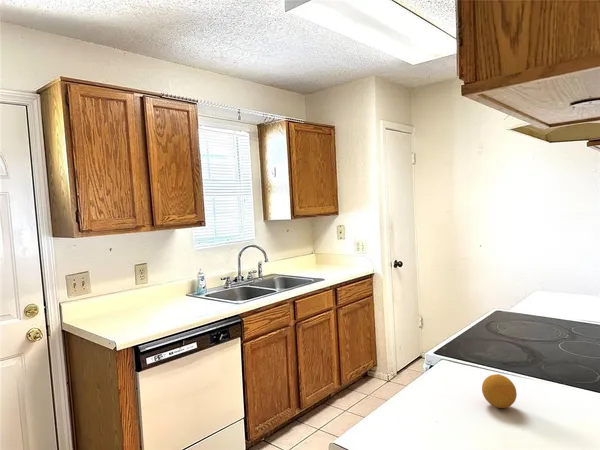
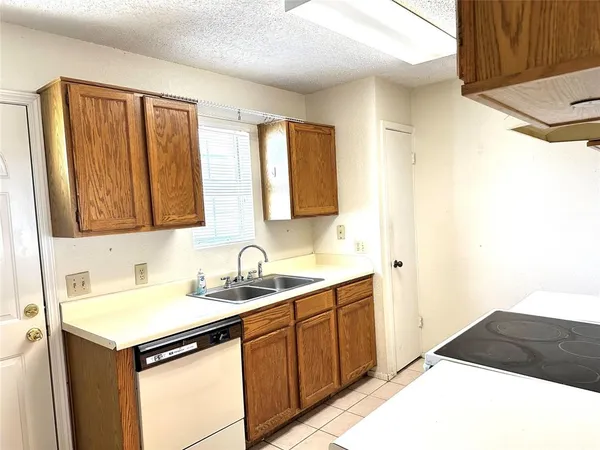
- fruit (498, 390)
